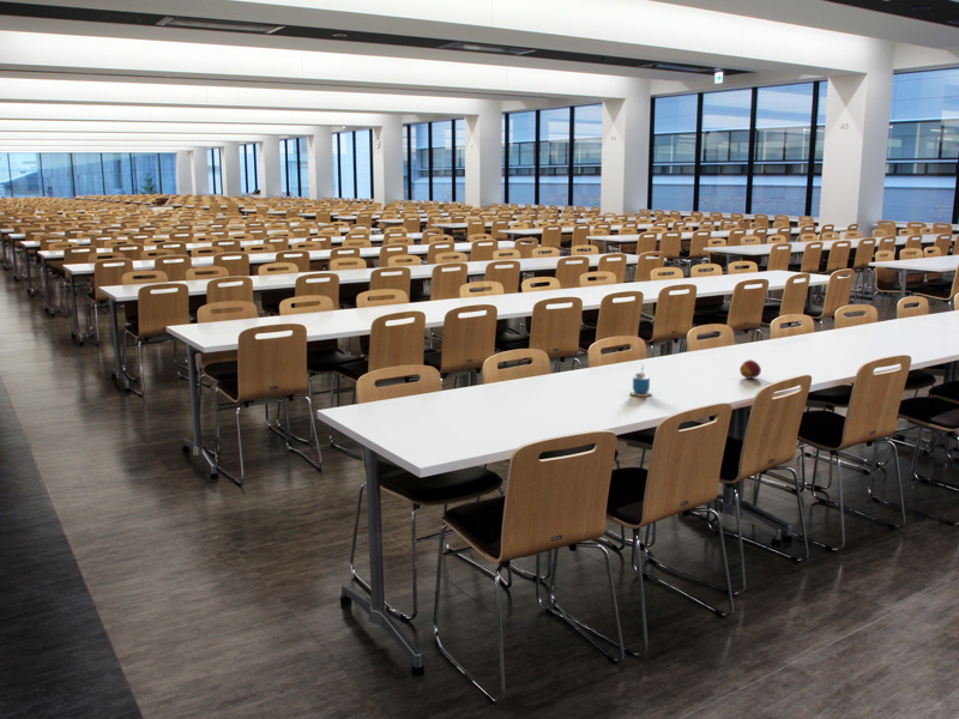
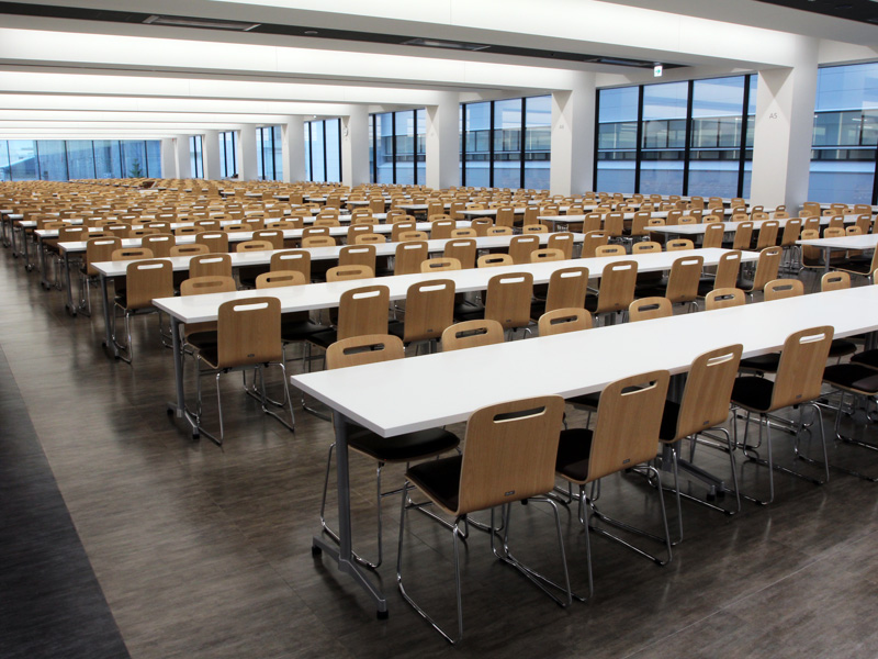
- cup (640, 380)
- fruit (749, 368)
